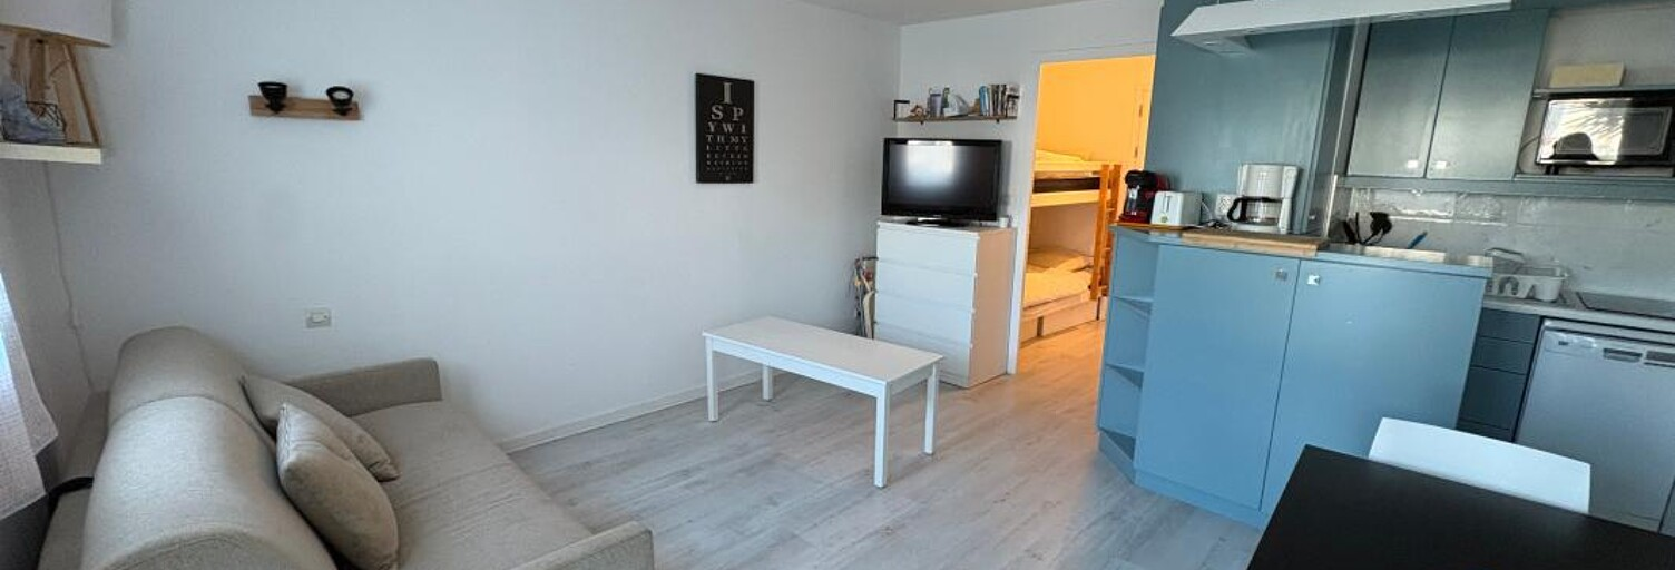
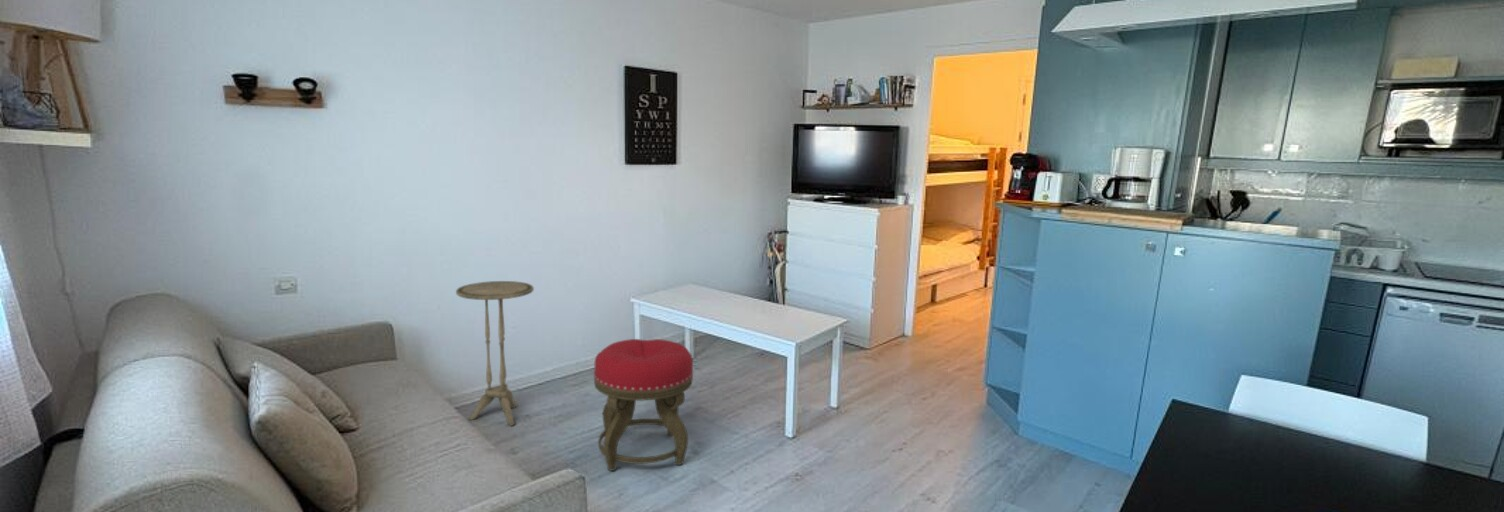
+ stool (643, 399)
+ side table (500, 353)
